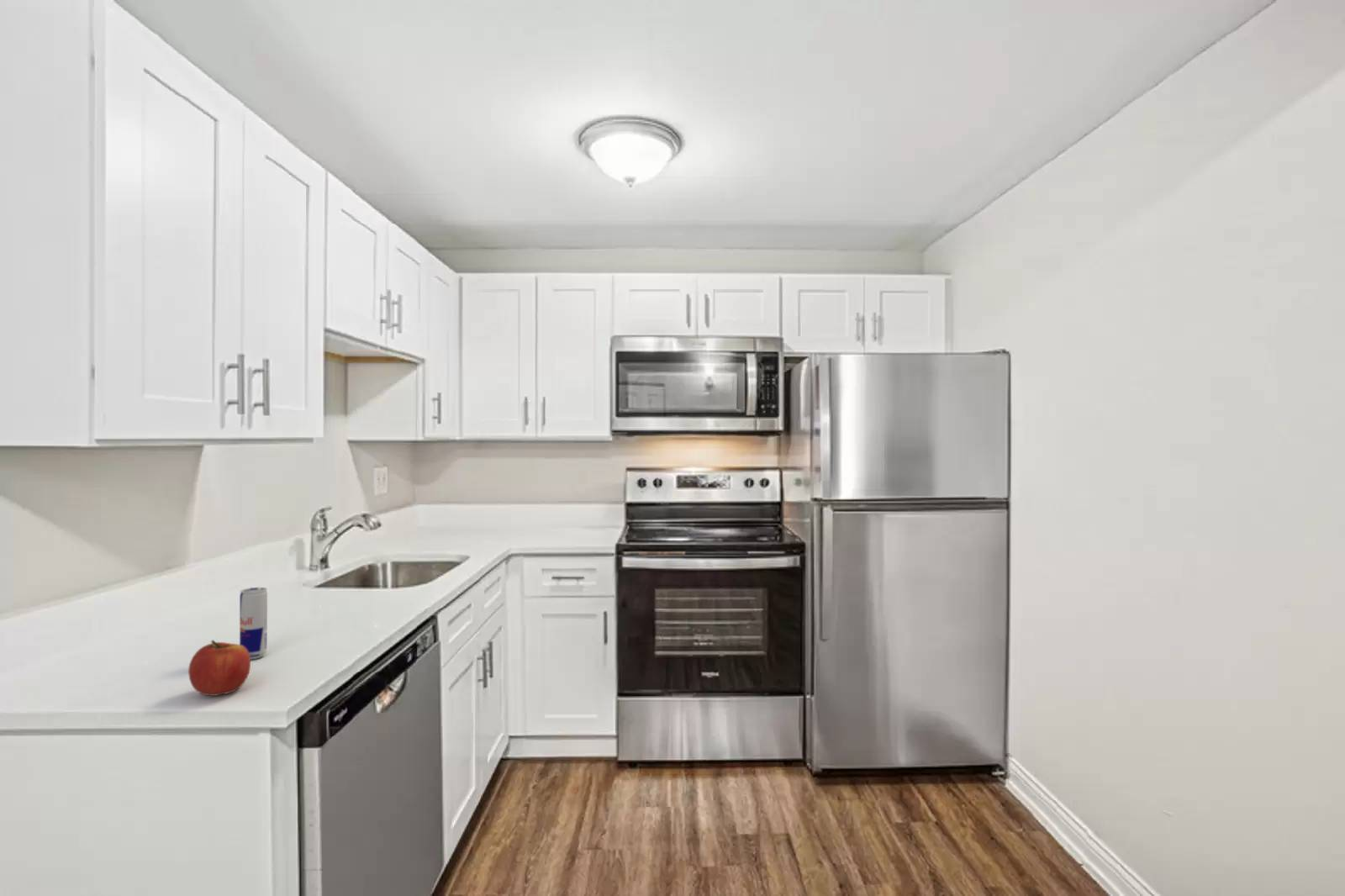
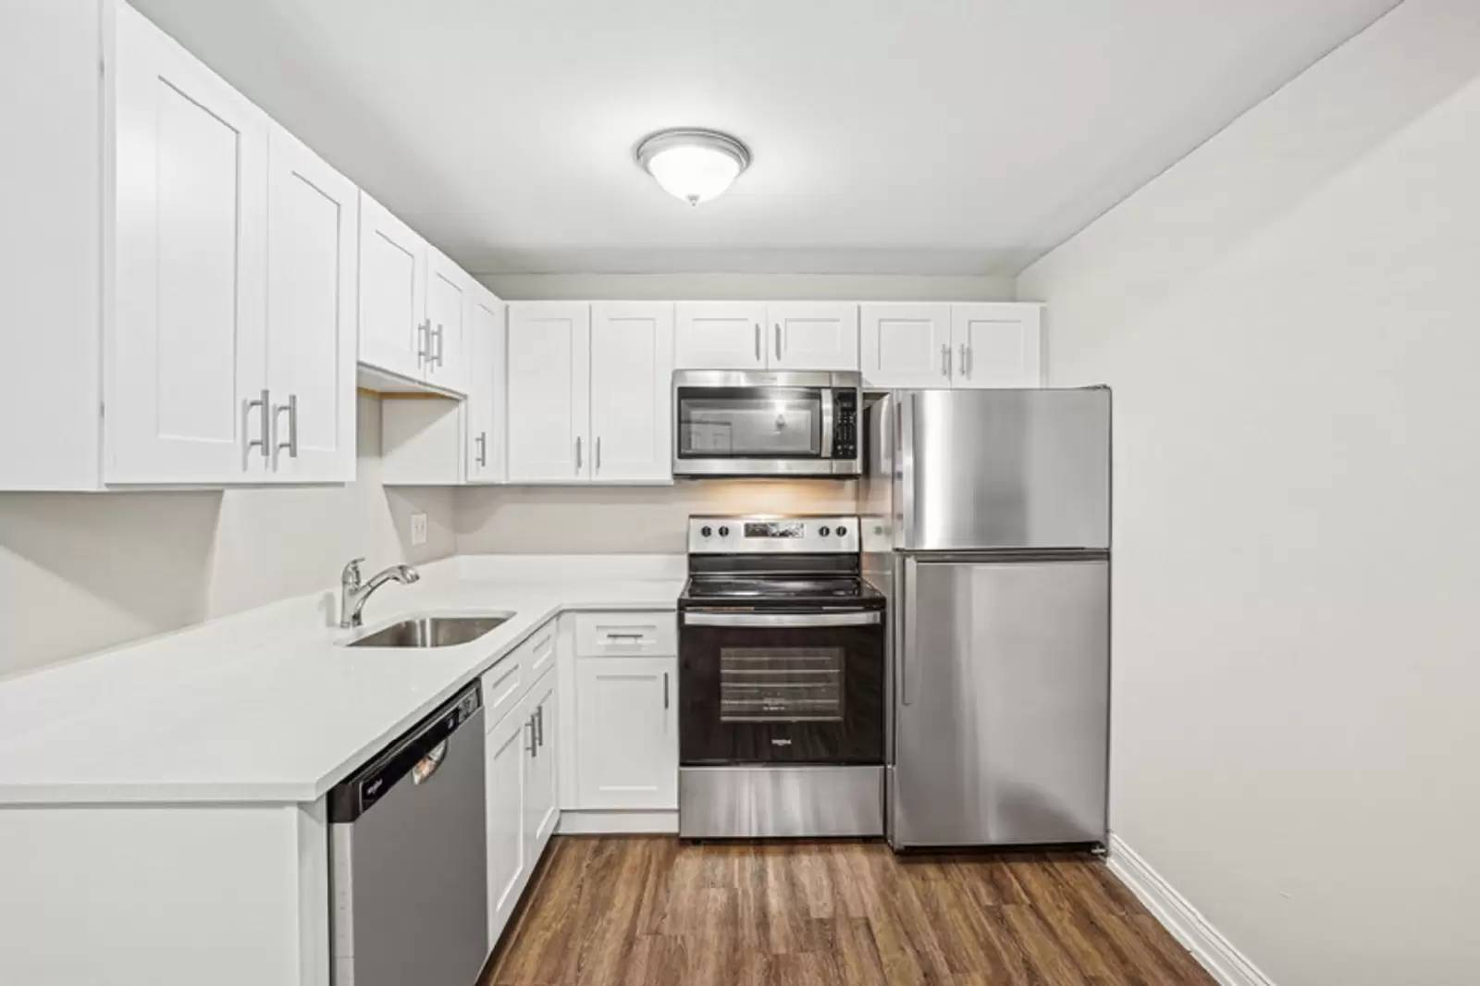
- apple (220, 665)
- beverage can (253, 622)
